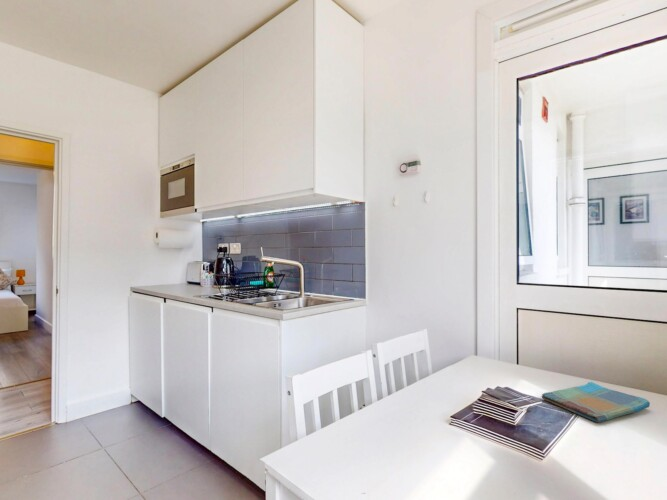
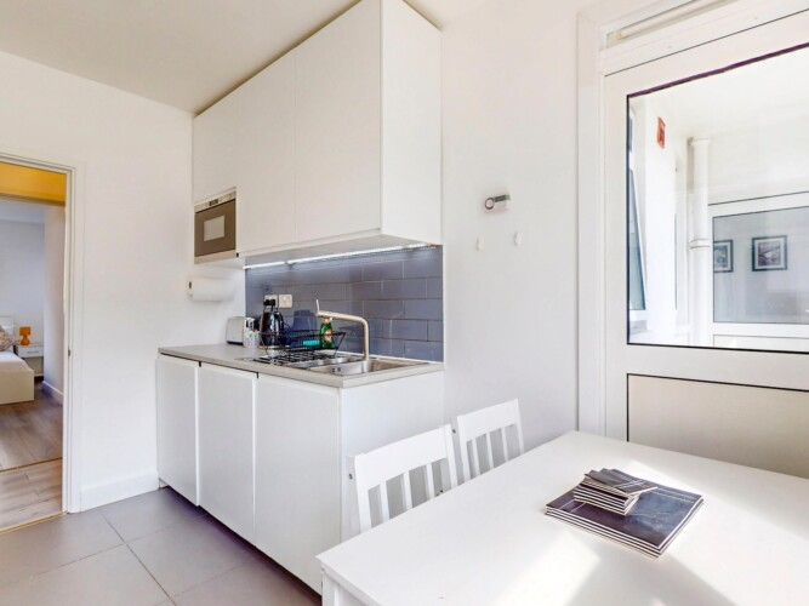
- dish towel (594, 399)
